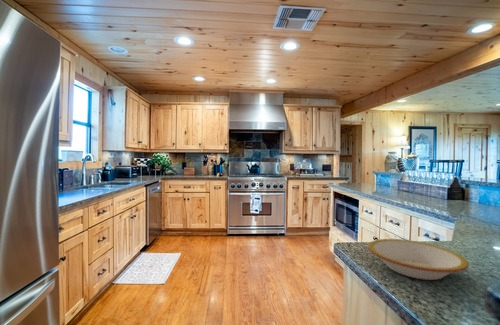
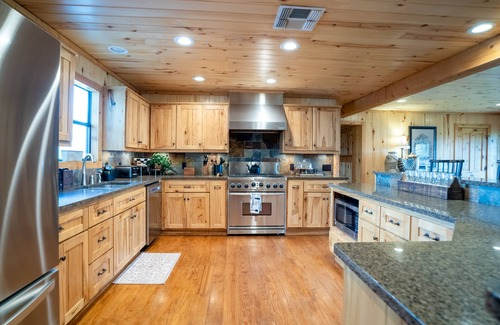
- bowl (413, 260)
